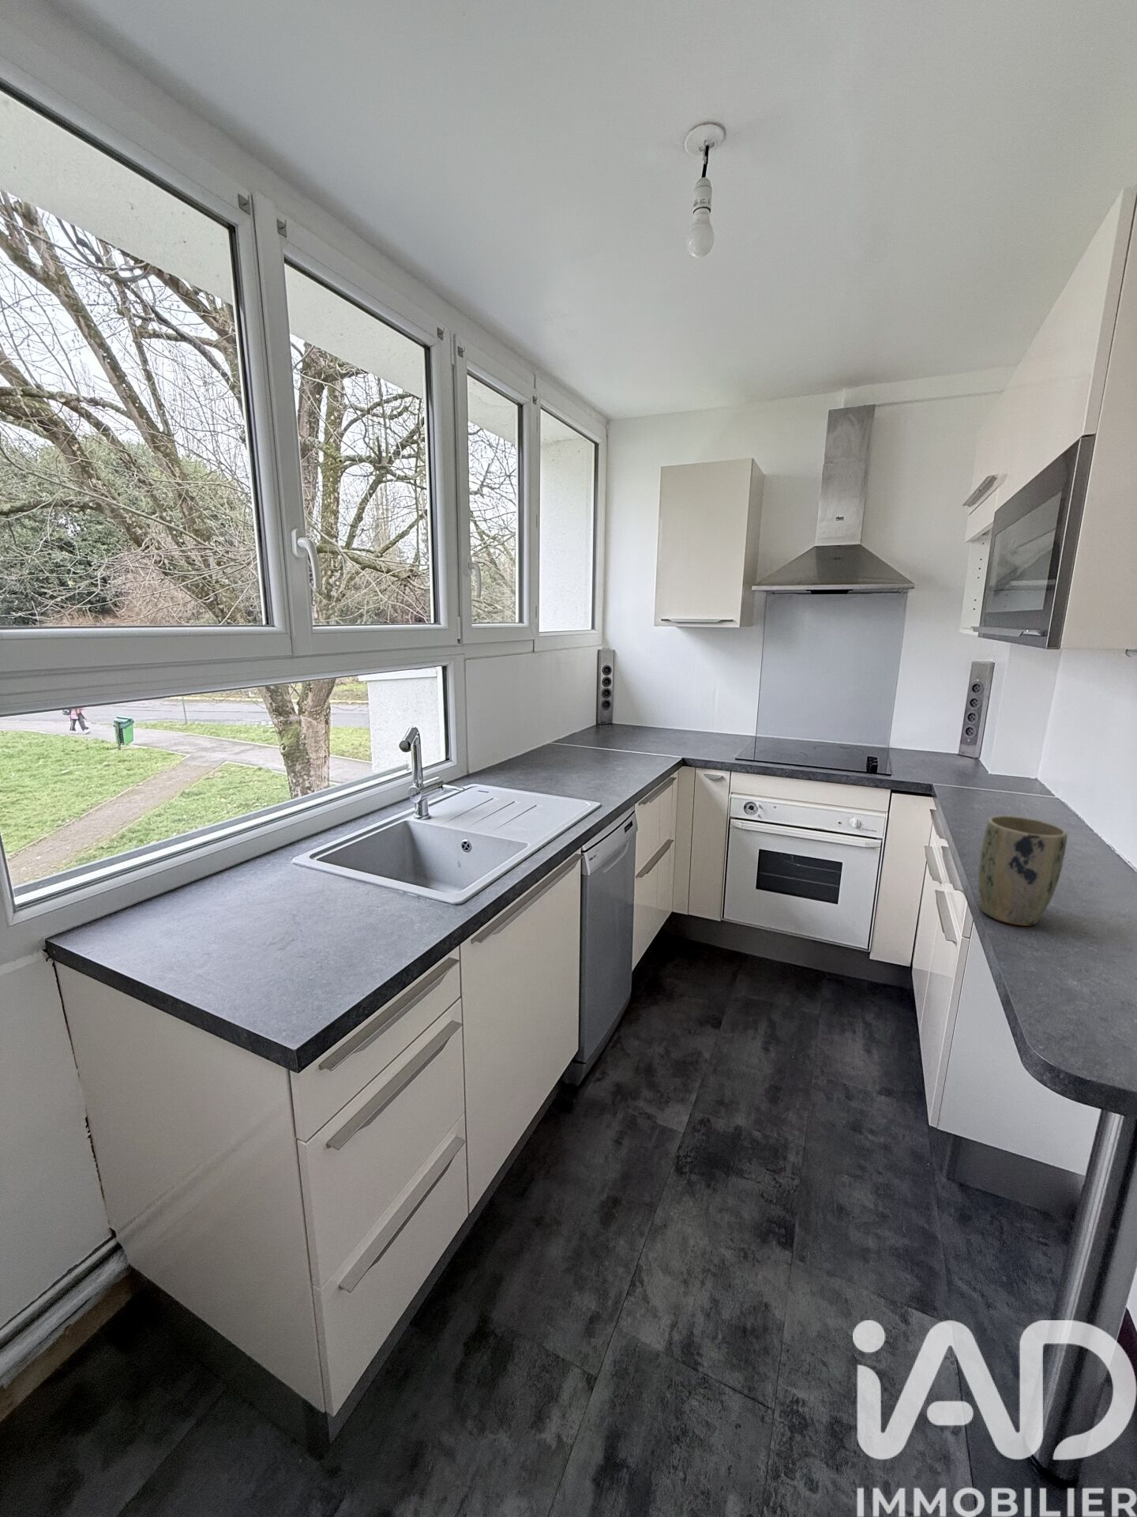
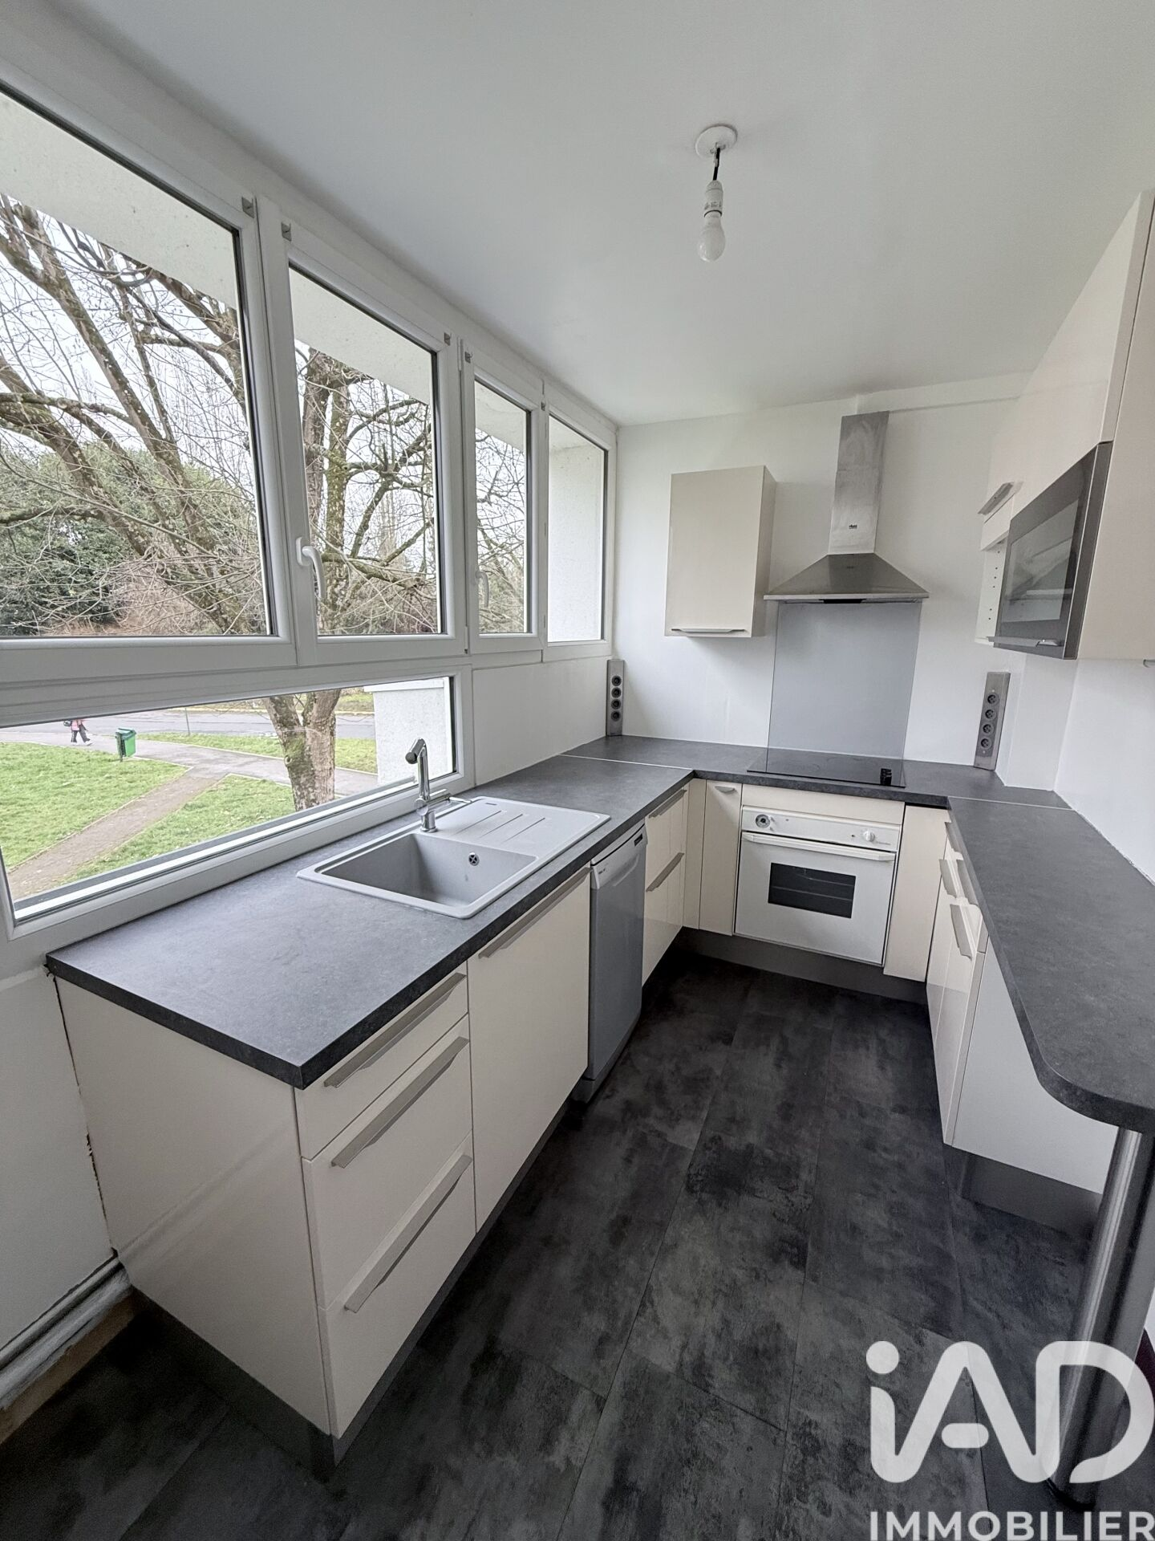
- plant pot (1018, 871)
